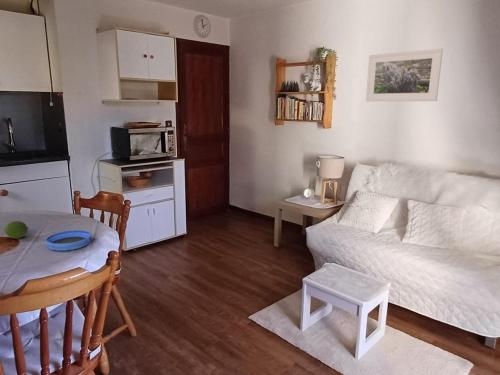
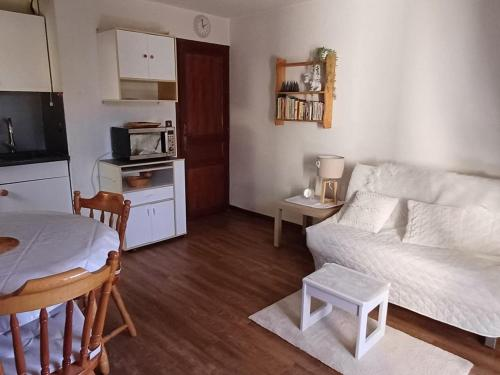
- fruit (16, 229)
- bowl (69, 240)
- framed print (401, 77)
